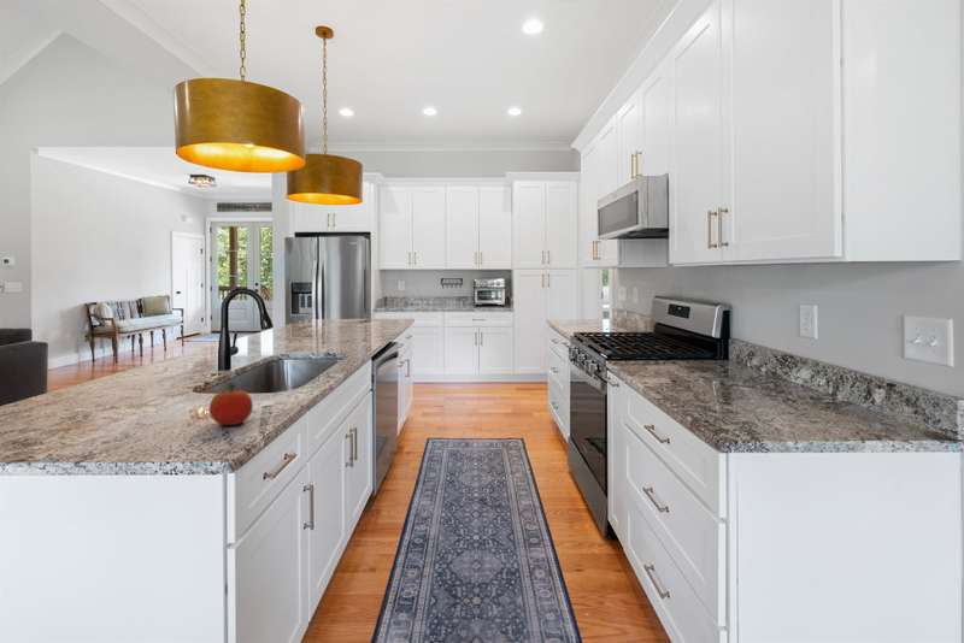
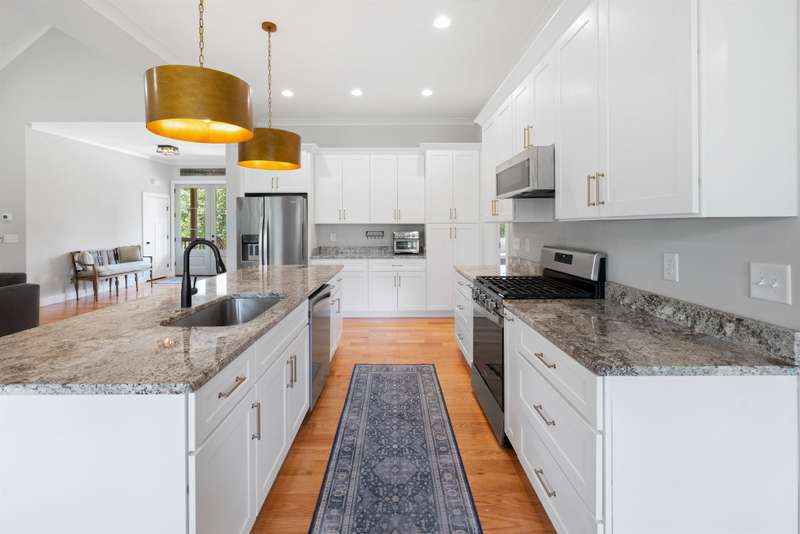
- fruit (231, 403)
